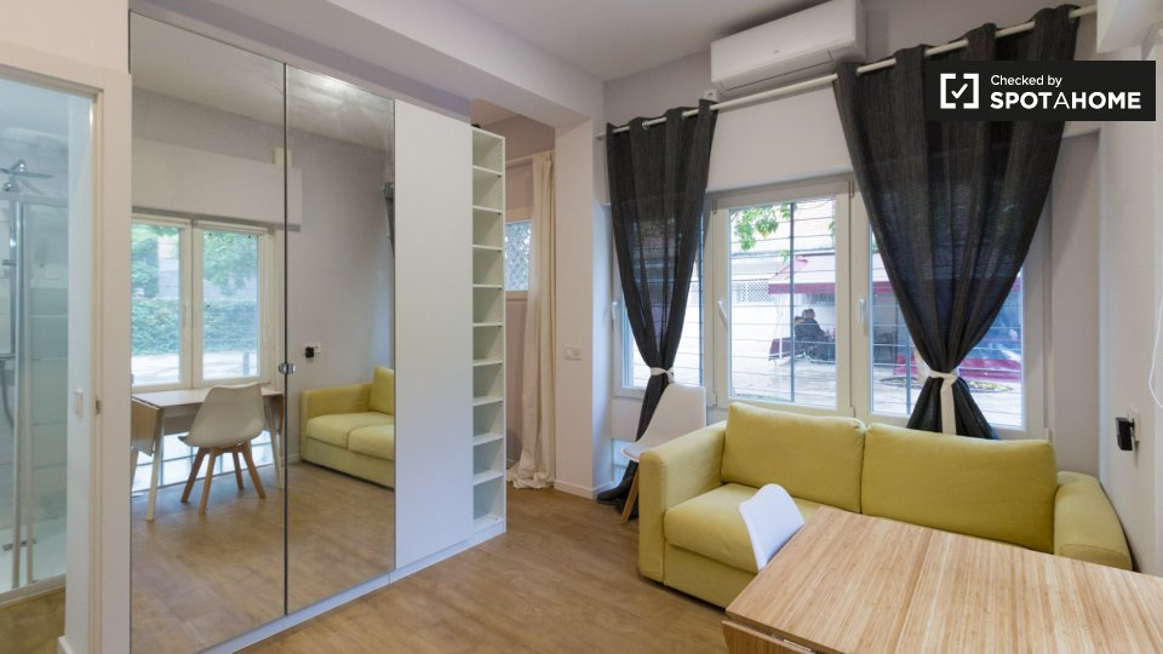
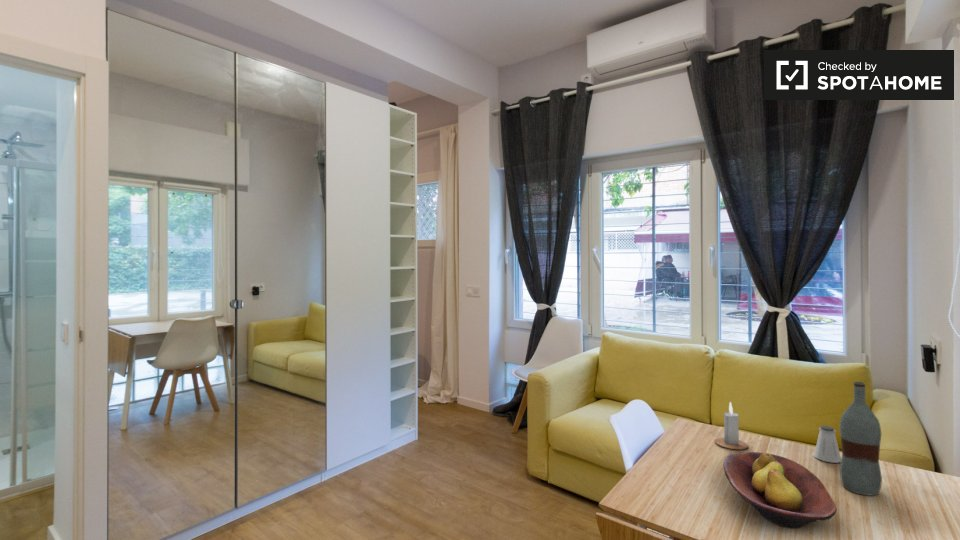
+ fruit bowl (774, 481)
+ saltshaker (827, 442)
+ bottle (859, 435)
+ candle (731, 422)
